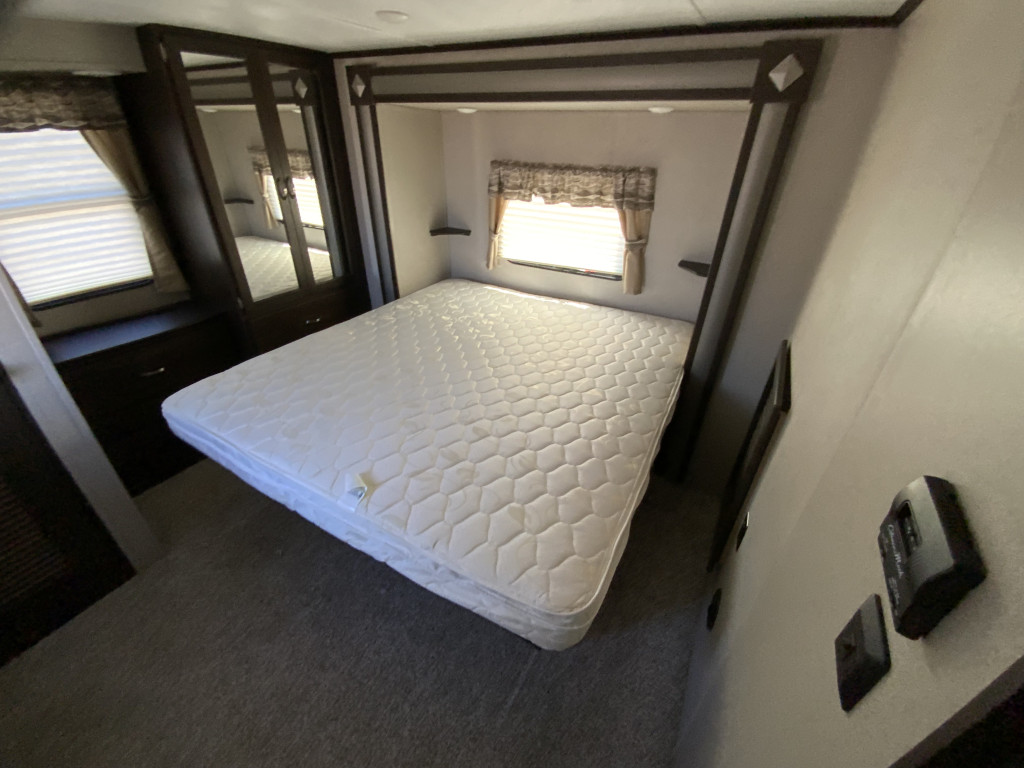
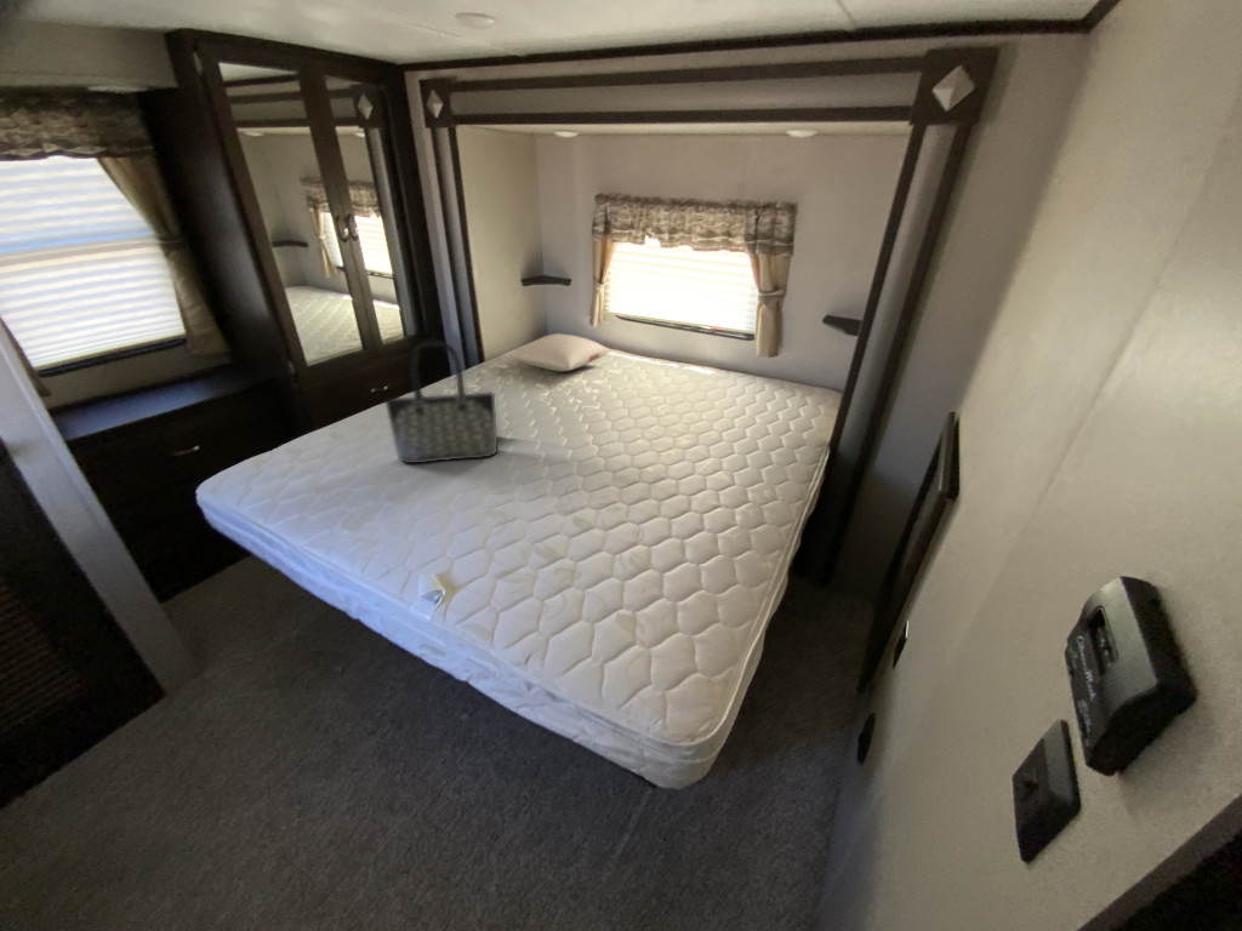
+ tote bag (441, 401)
+ pillow (559, 353)
